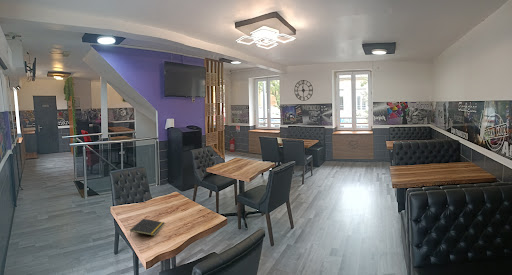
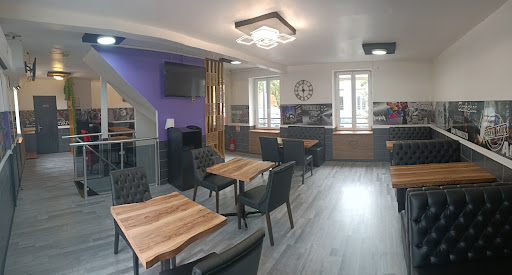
- notepad (148, 226)
